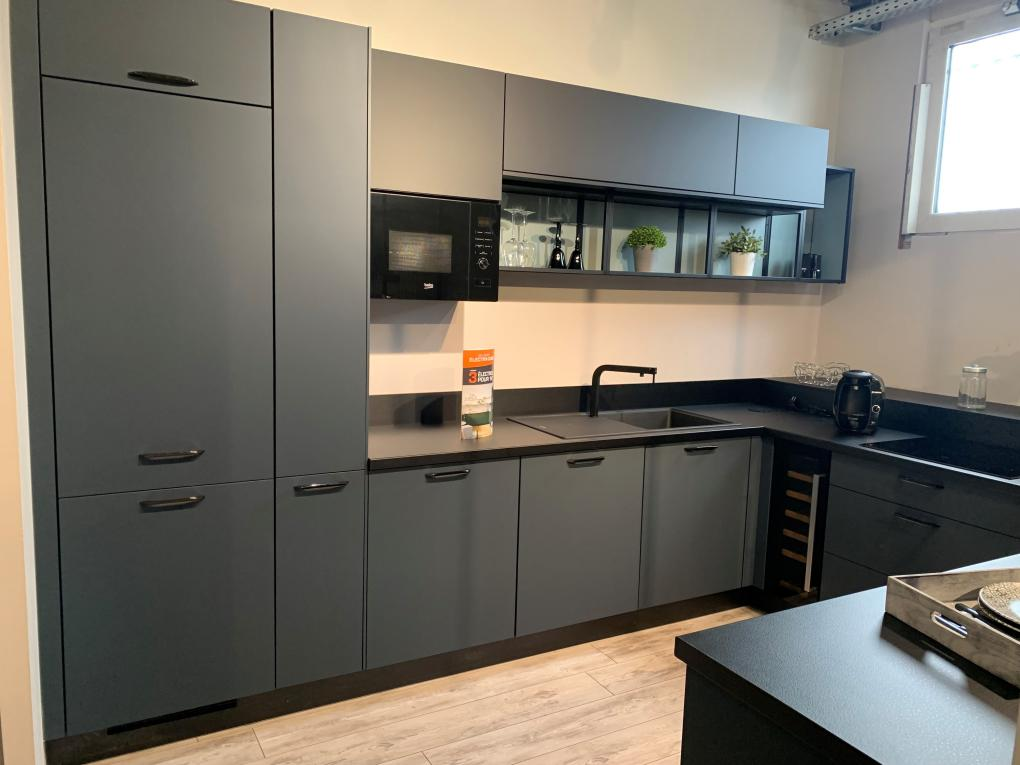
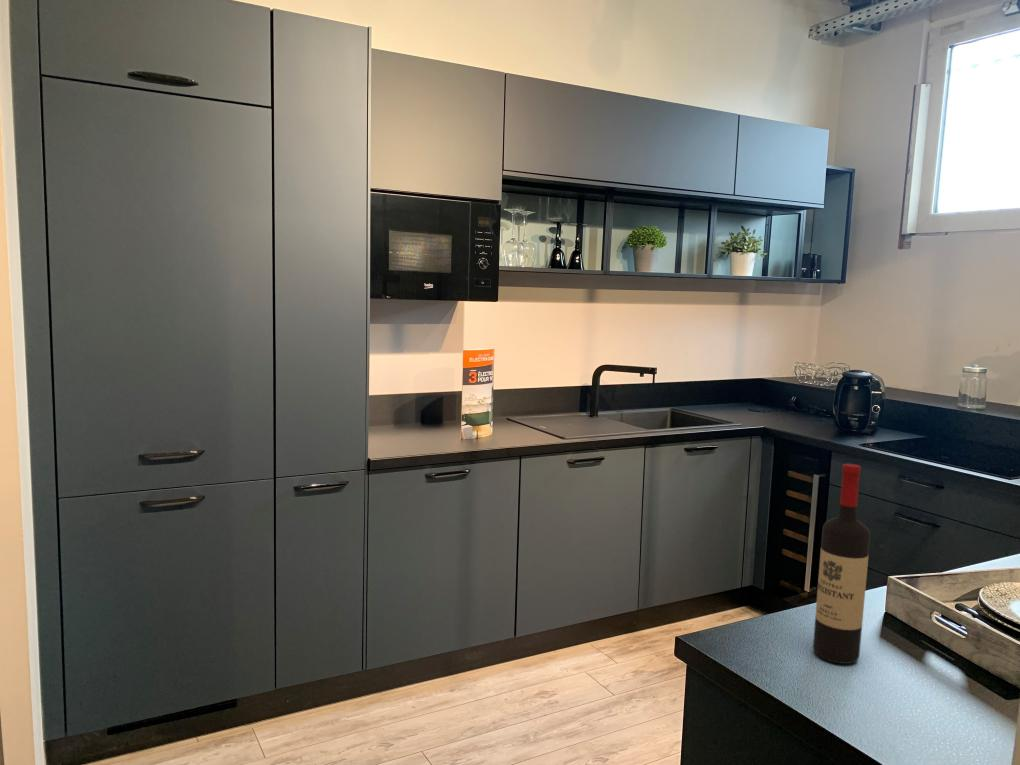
+ wine bottle (843, 561)
